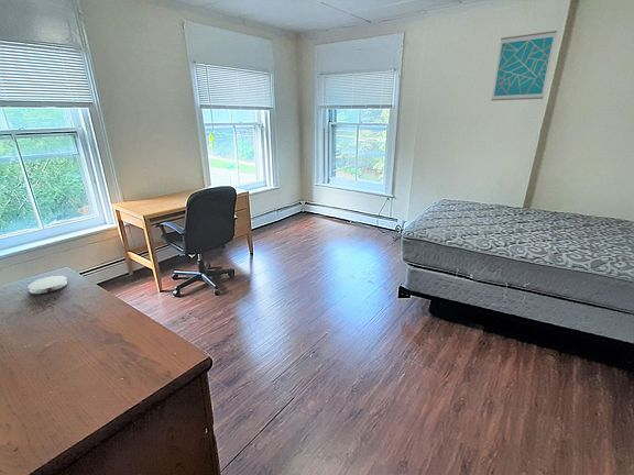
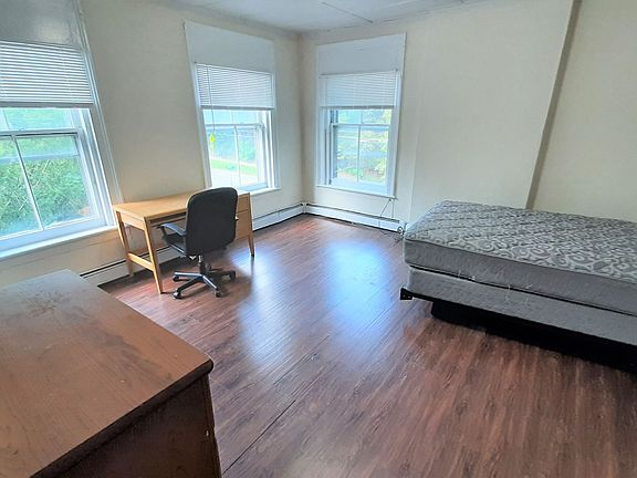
- wall art (522, 67)
- coaster (47, 284)
